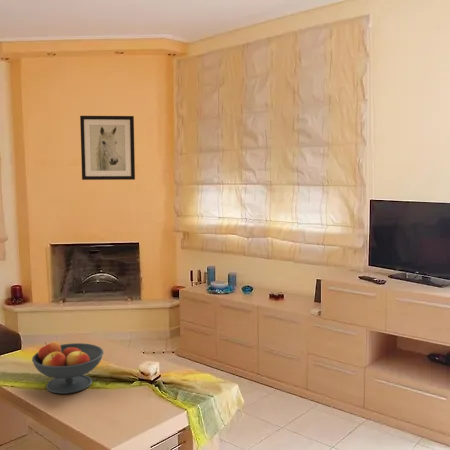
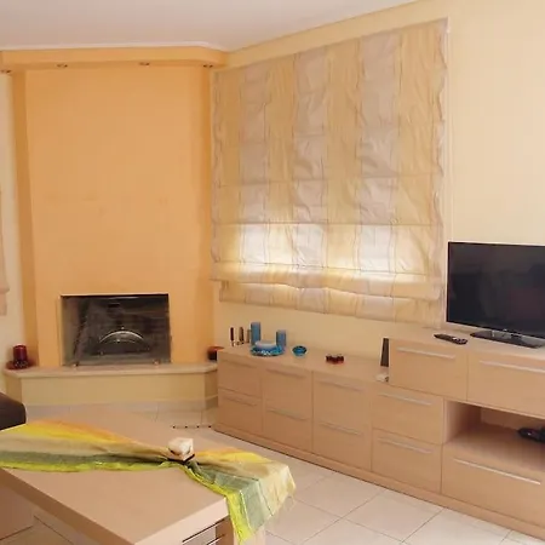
- fruit bowl (68, 364)
- wall art (107, 148)
